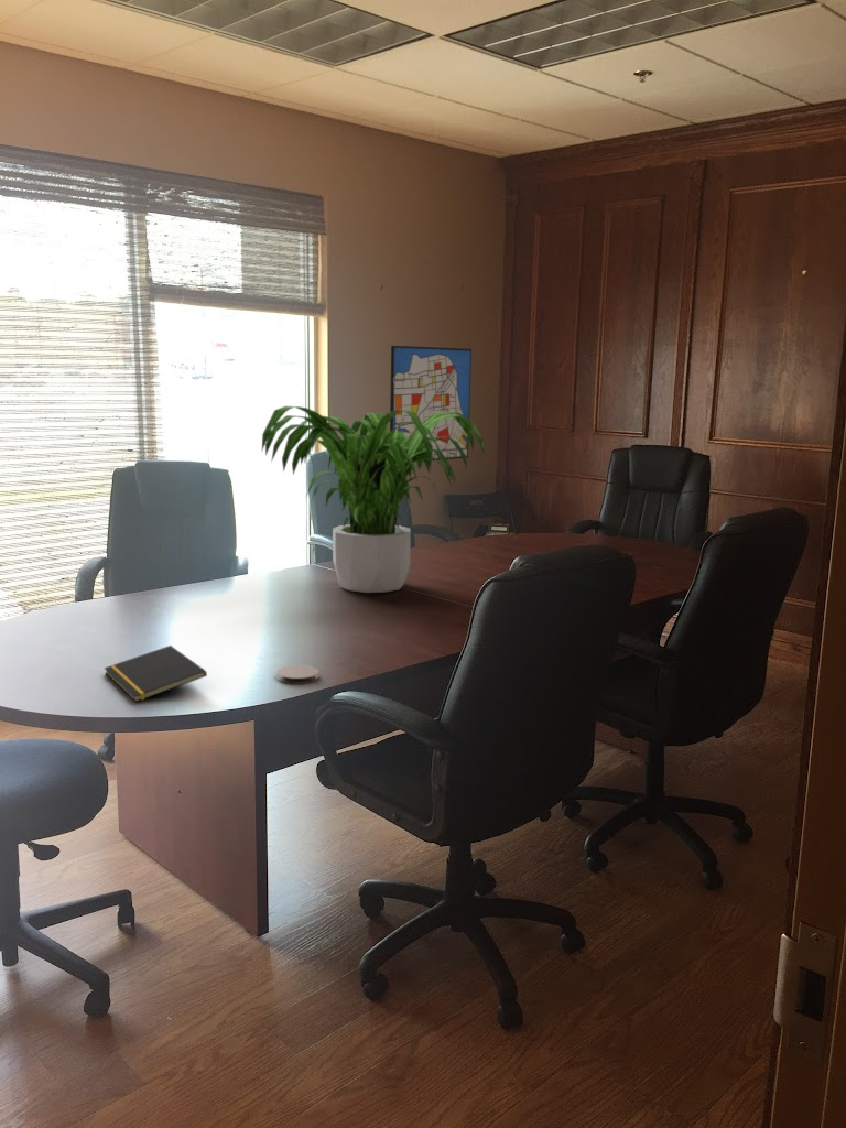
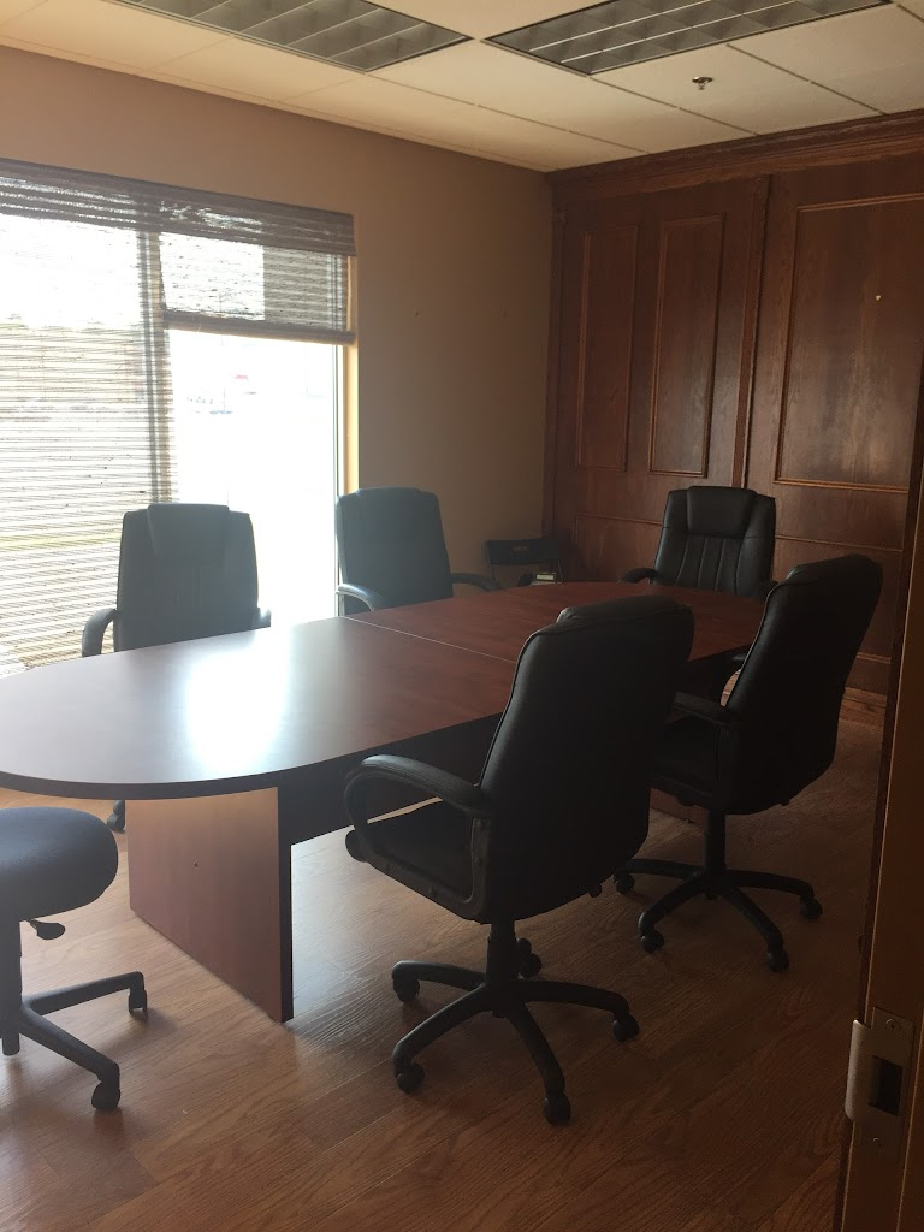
- coaster (297, 674)
- wall art (431, 404)
- notepad (154, 672)
- potted plant (379, 498)
